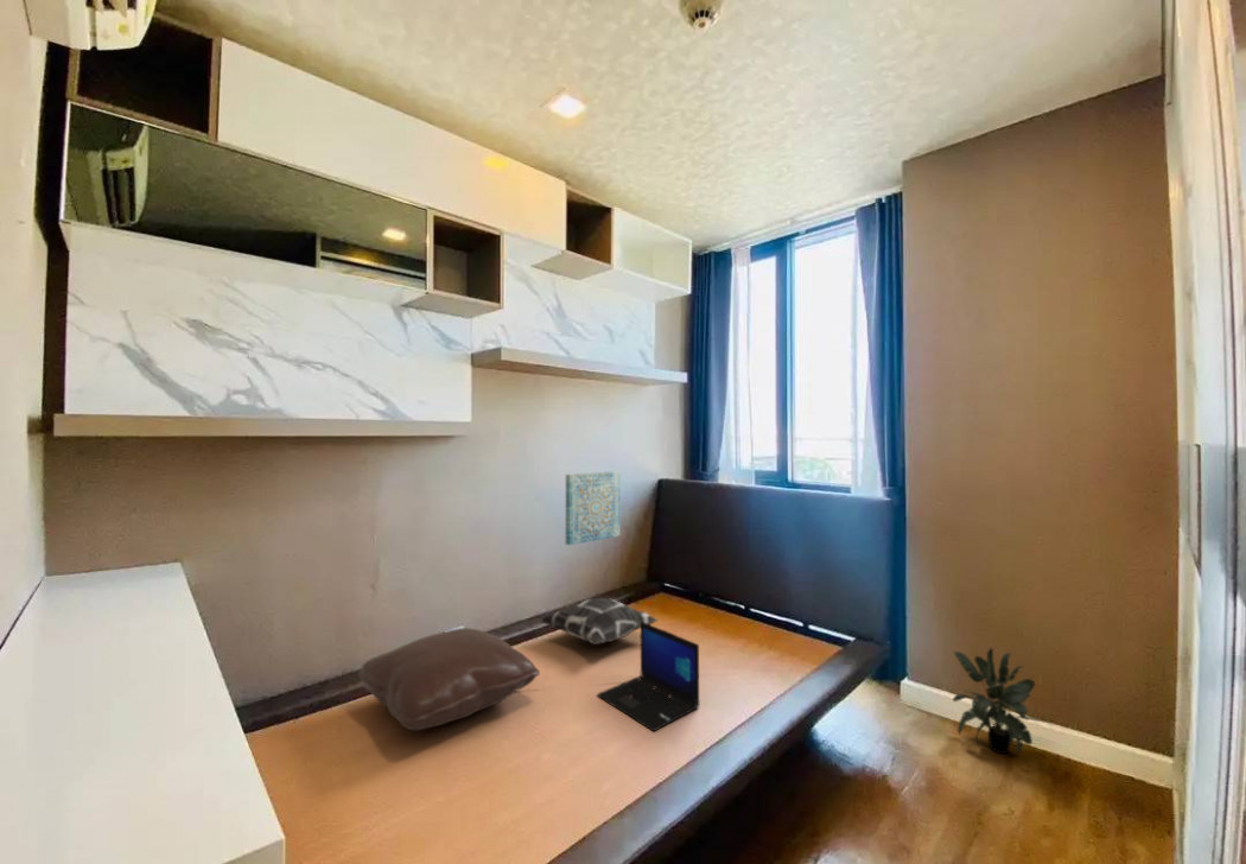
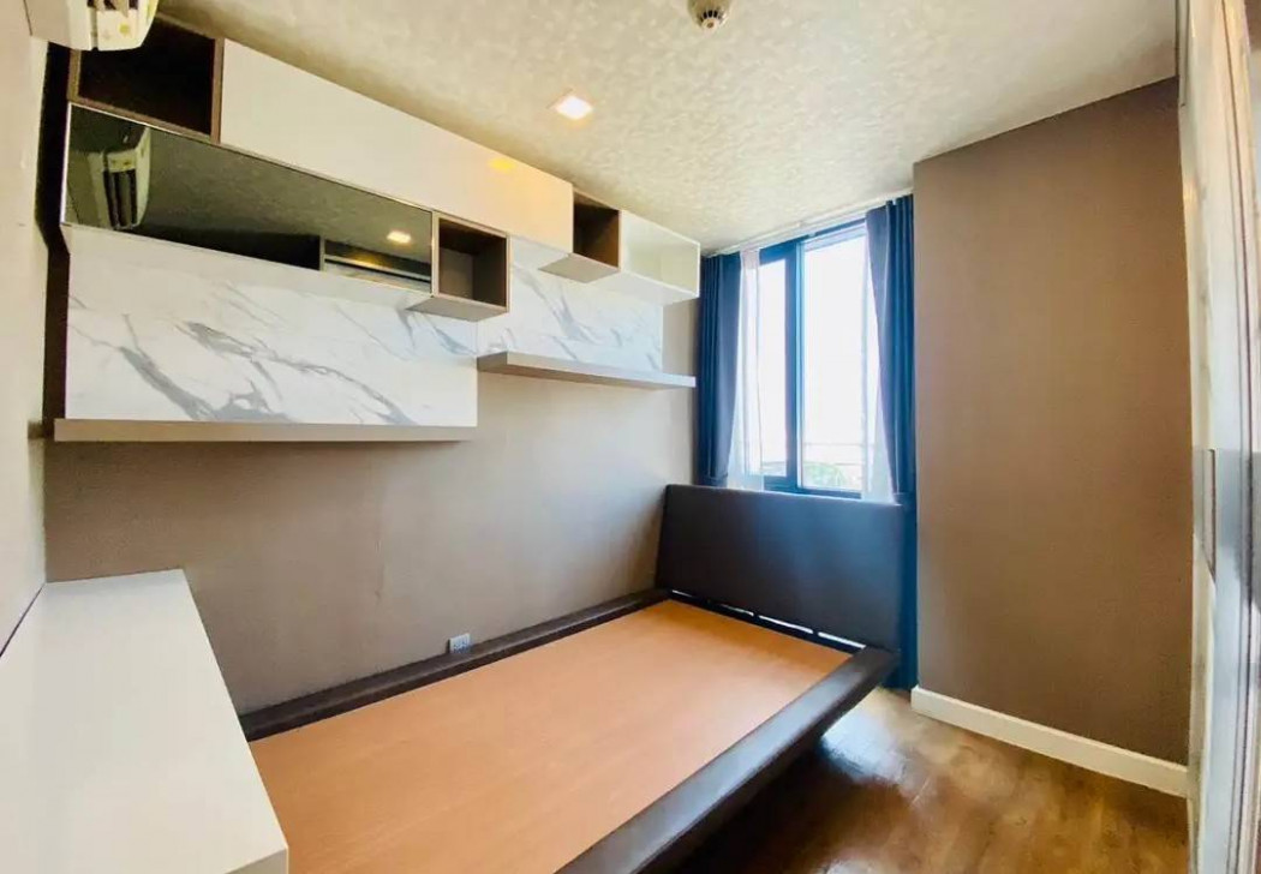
- decorative pillow (599, 618)
- wall art (593, 506)
- potted plant (996, 703)
- laptop (647, 671)
- pillow (449, 673)
